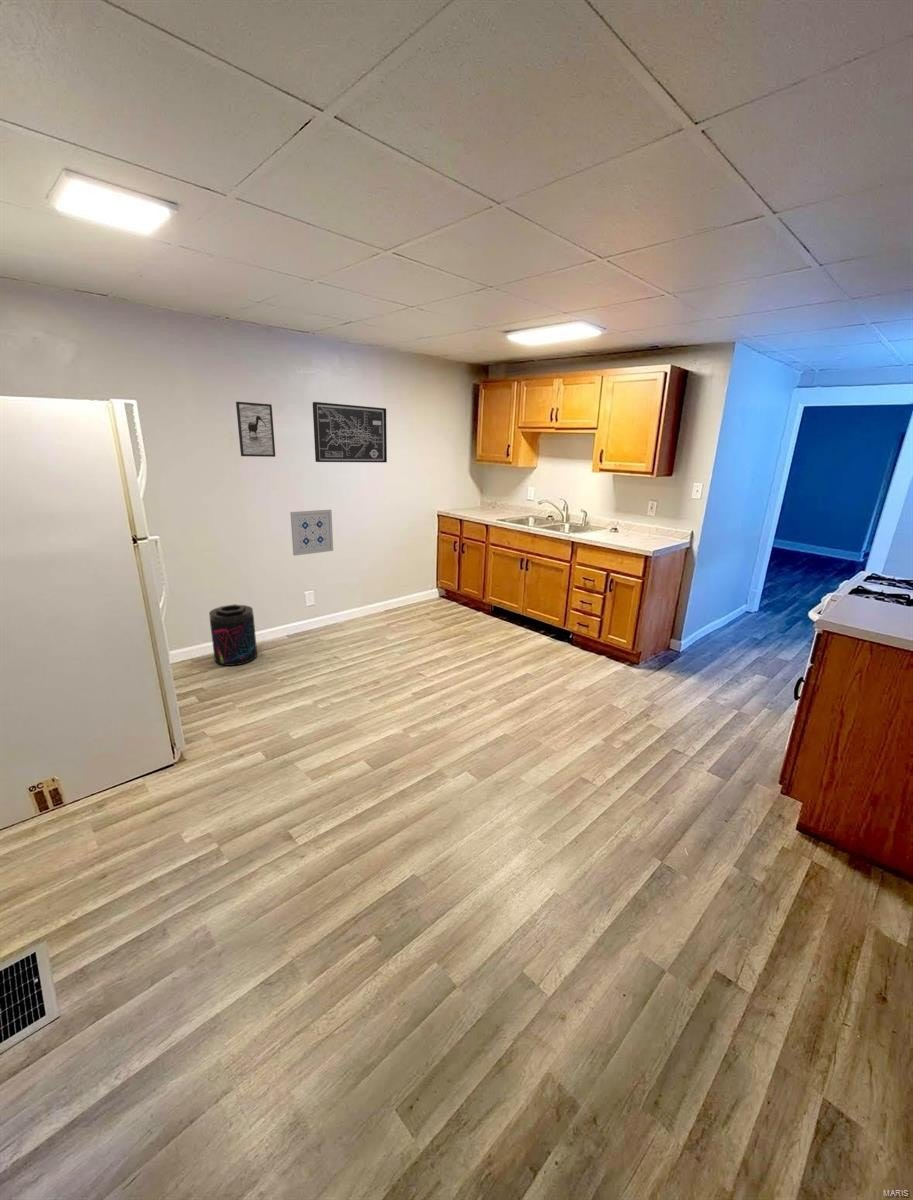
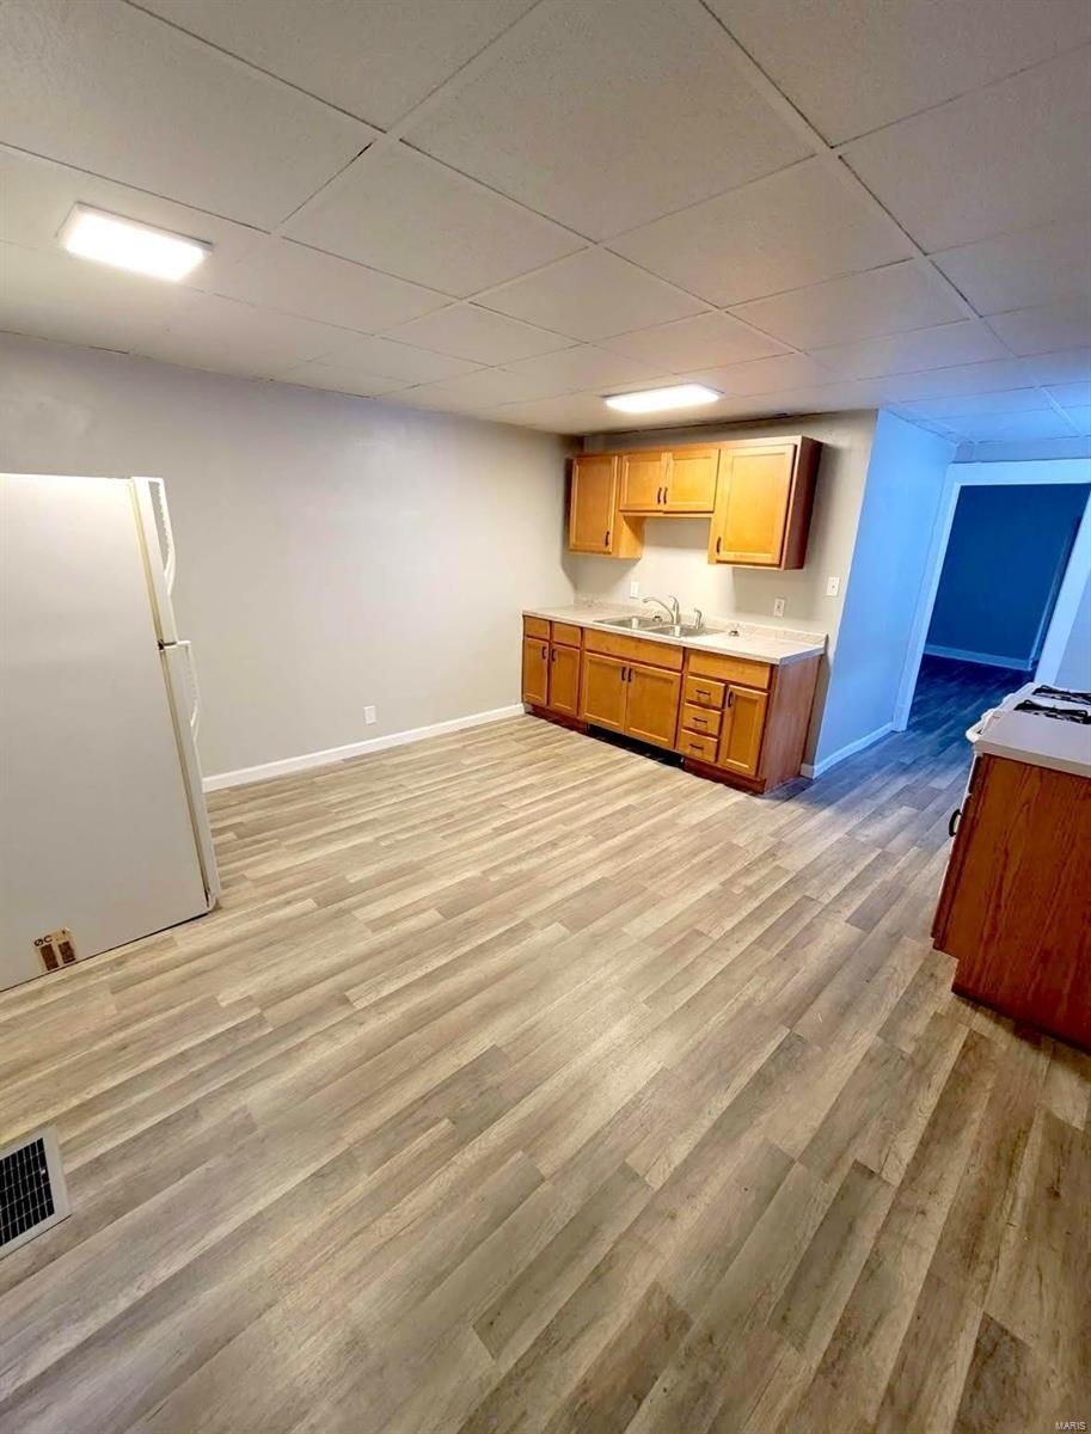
- wall art (312, 532)
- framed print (256, 430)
- supplement container (233, 633)
- wall art (352, 434)
